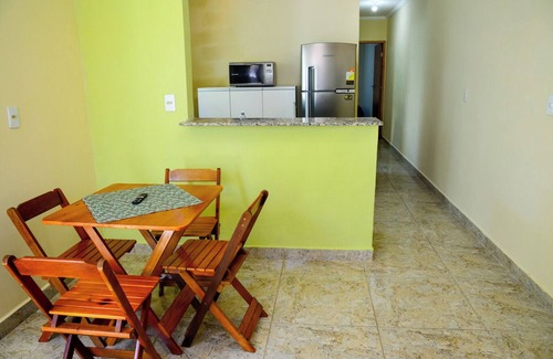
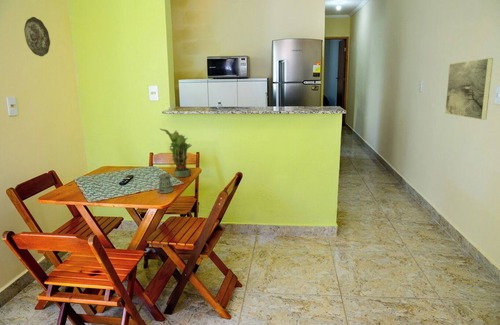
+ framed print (466, 89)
+ decorative plate (36, 37)
+ pepper shaker (165, 181)
+ potted plant (177, 151)
